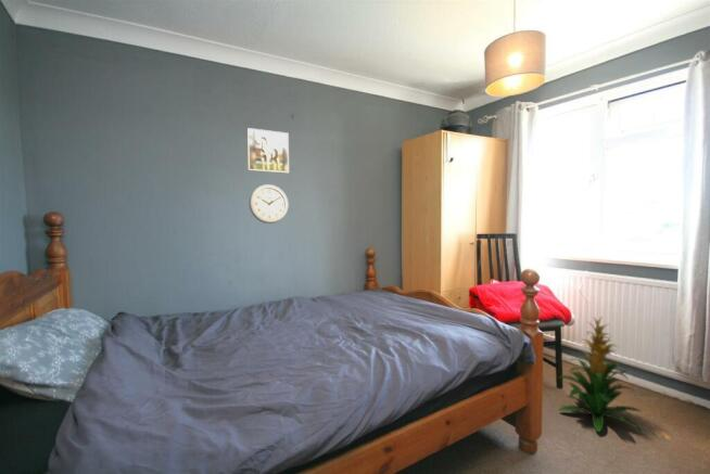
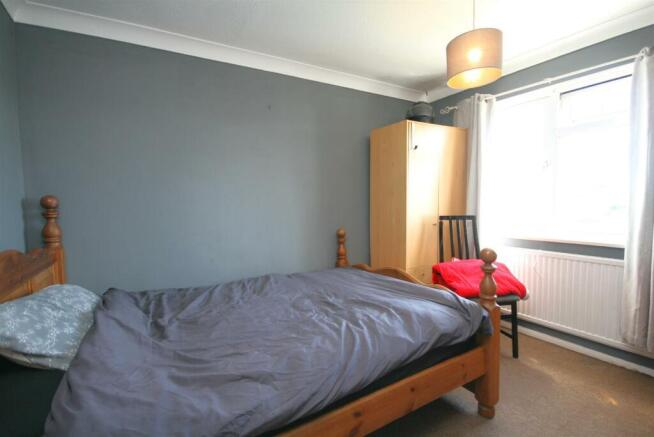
- wall clock (269, 204)
- indoor plant (597, 367)
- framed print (268, 151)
